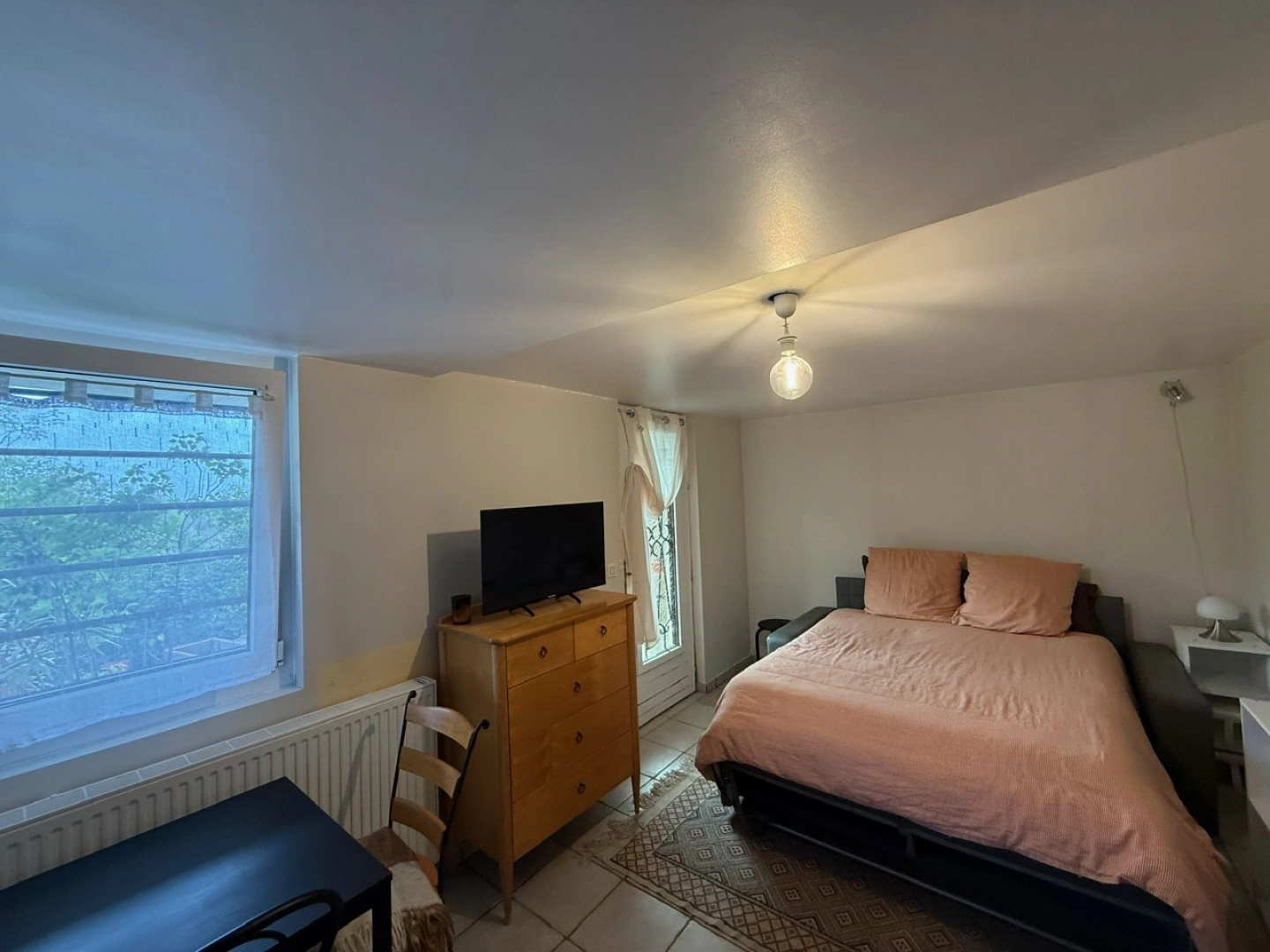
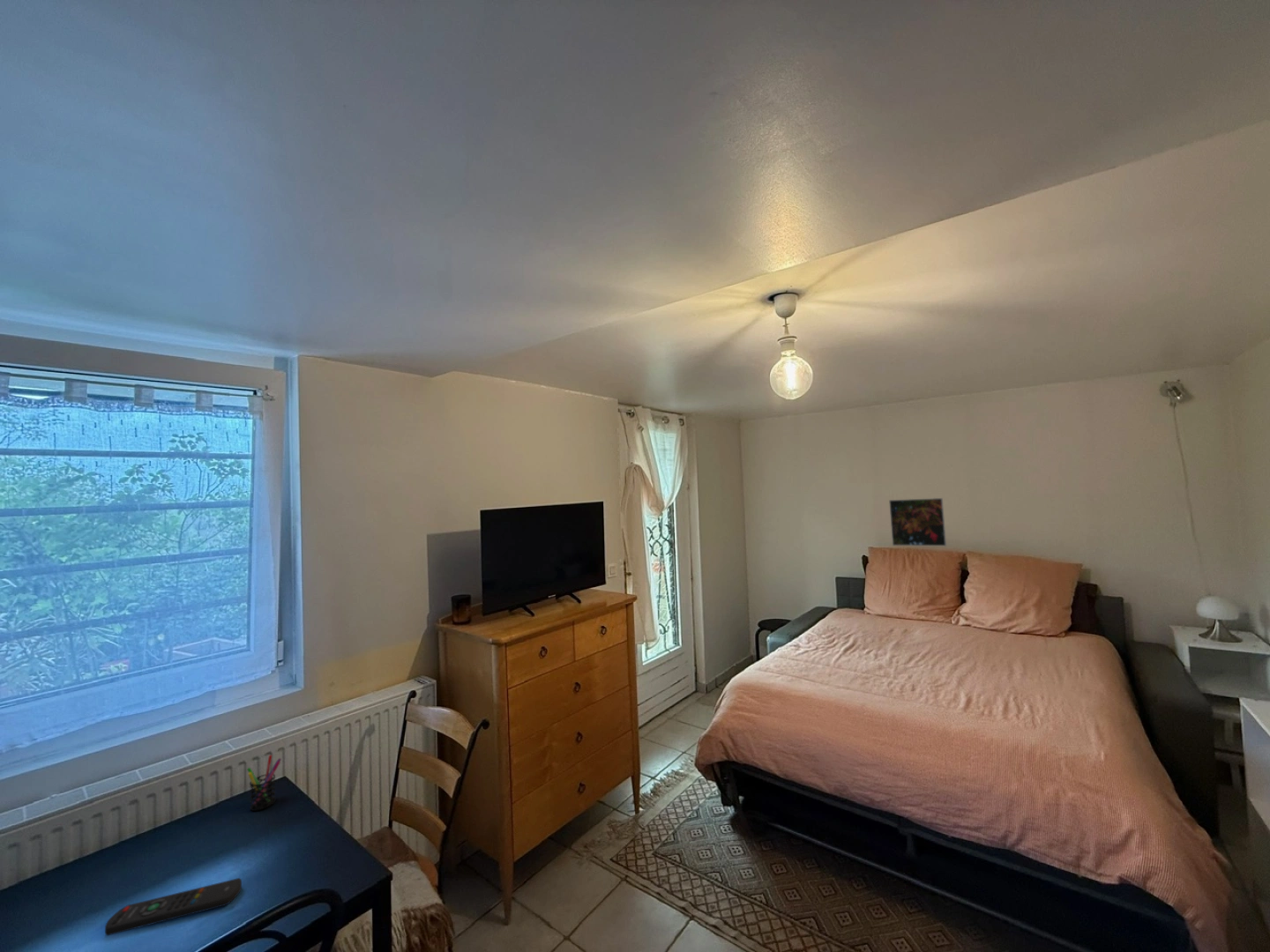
+ pen holder (261, 781)
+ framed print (916, 522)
+ remote control (176, 904)
